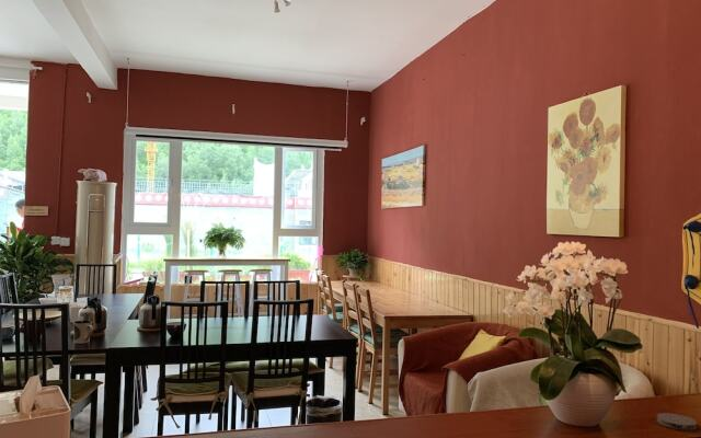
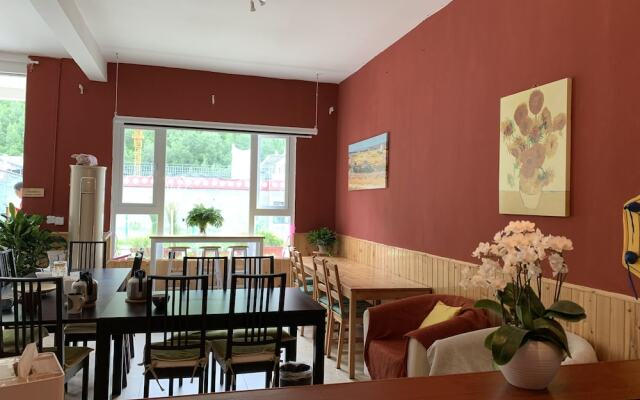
- coaster (676, 420)
